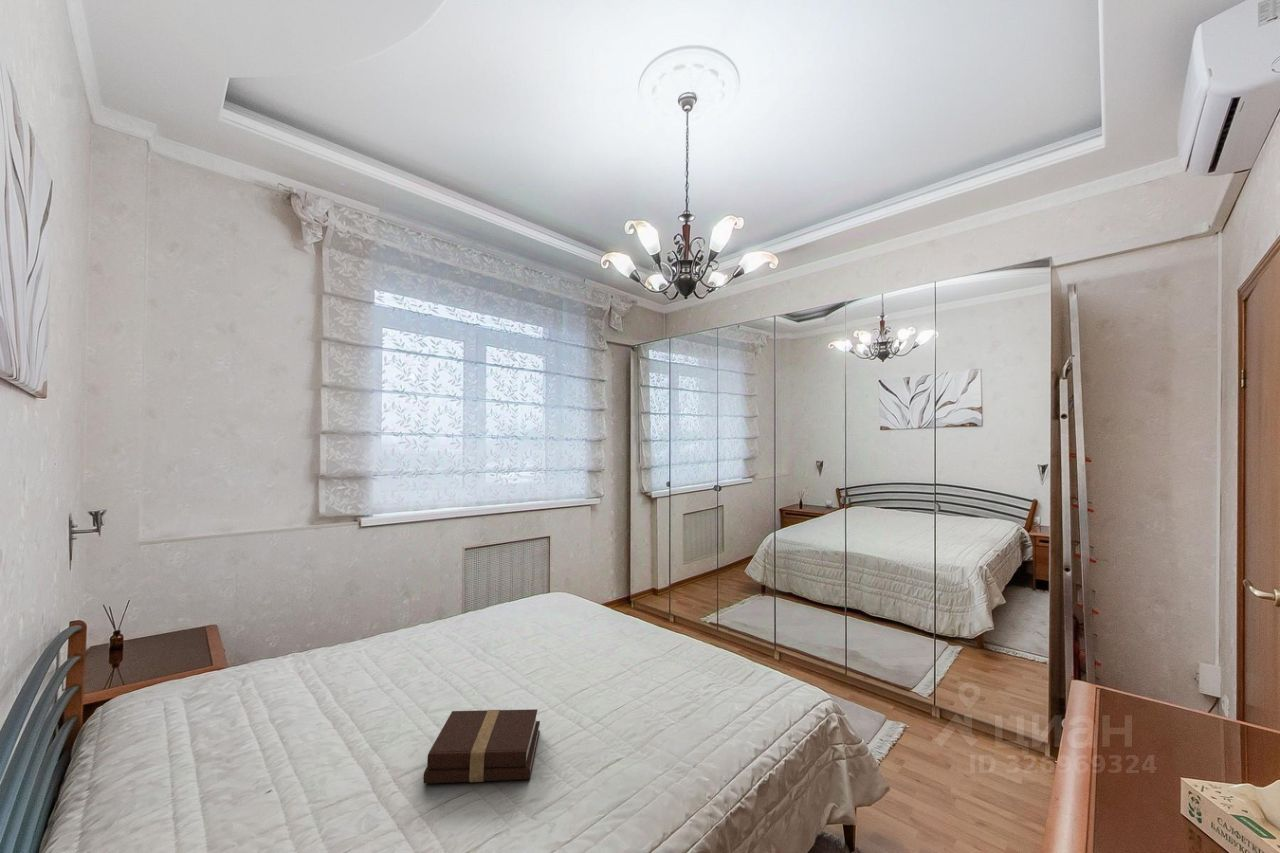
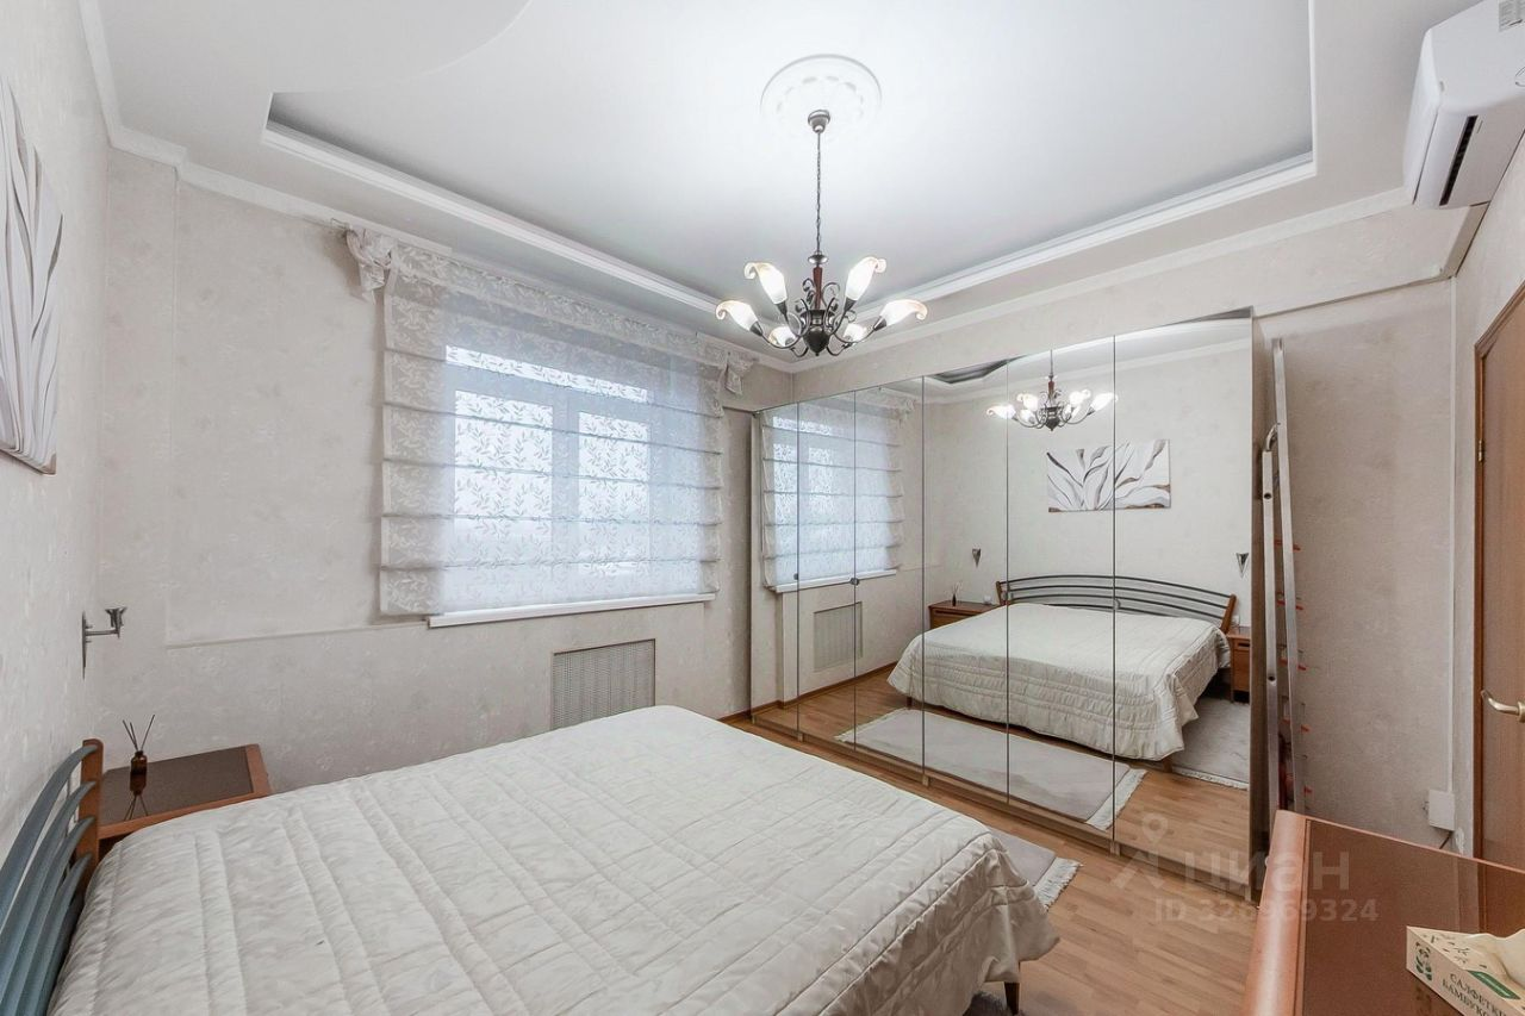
- book (486, 743)
